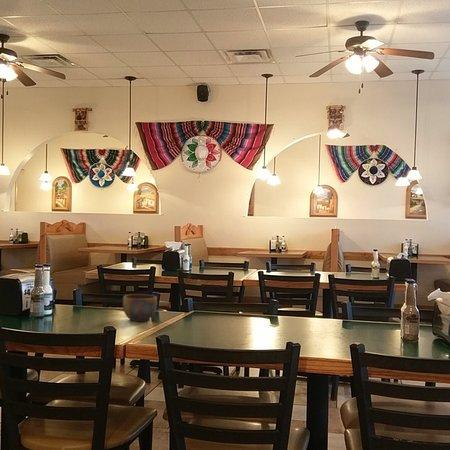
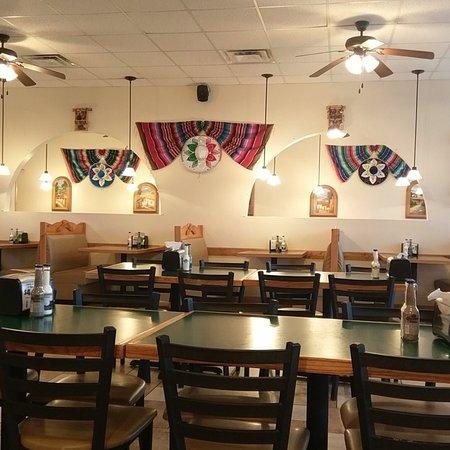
- bowl (139, 307)
